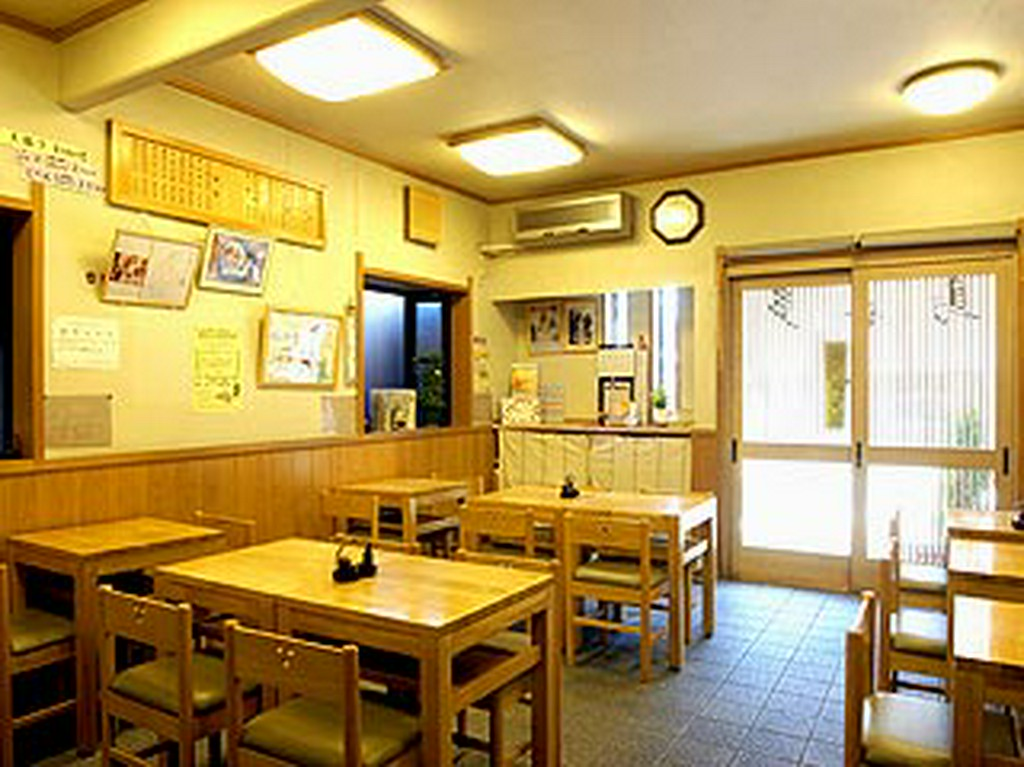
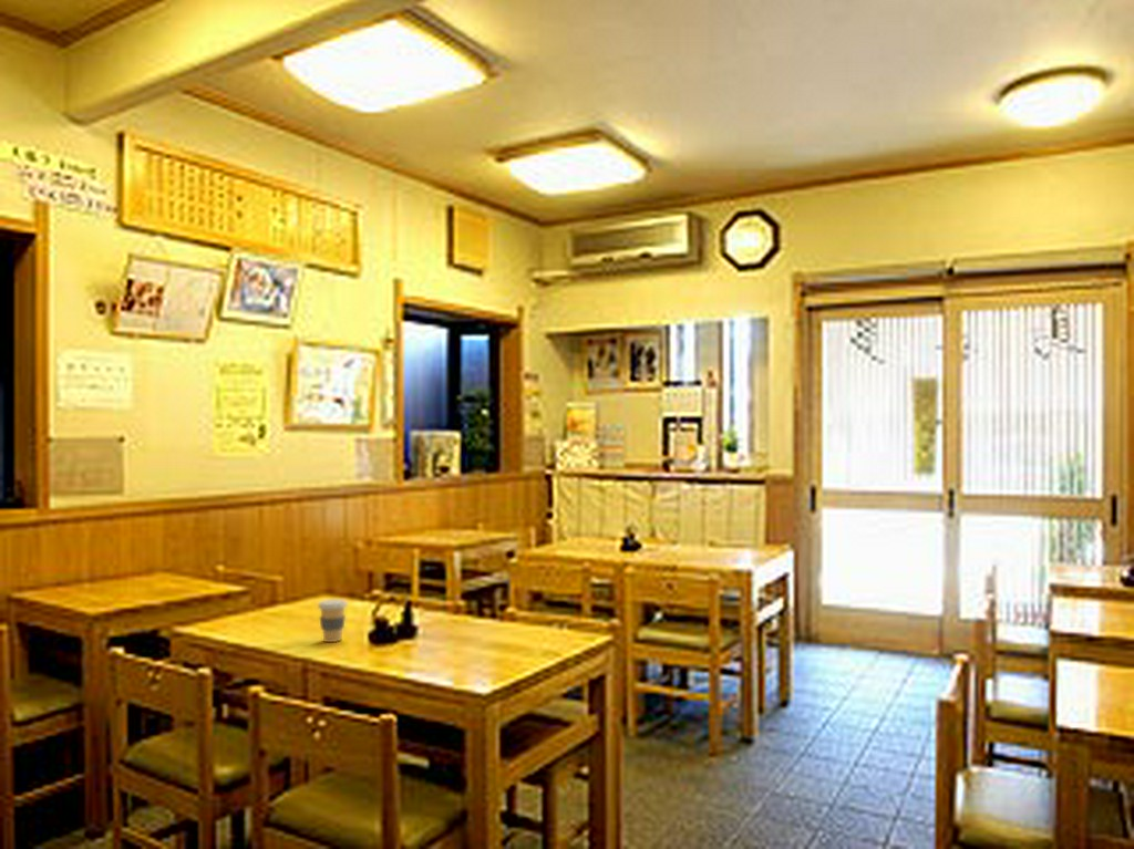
+ coffee cup (332, 620)
